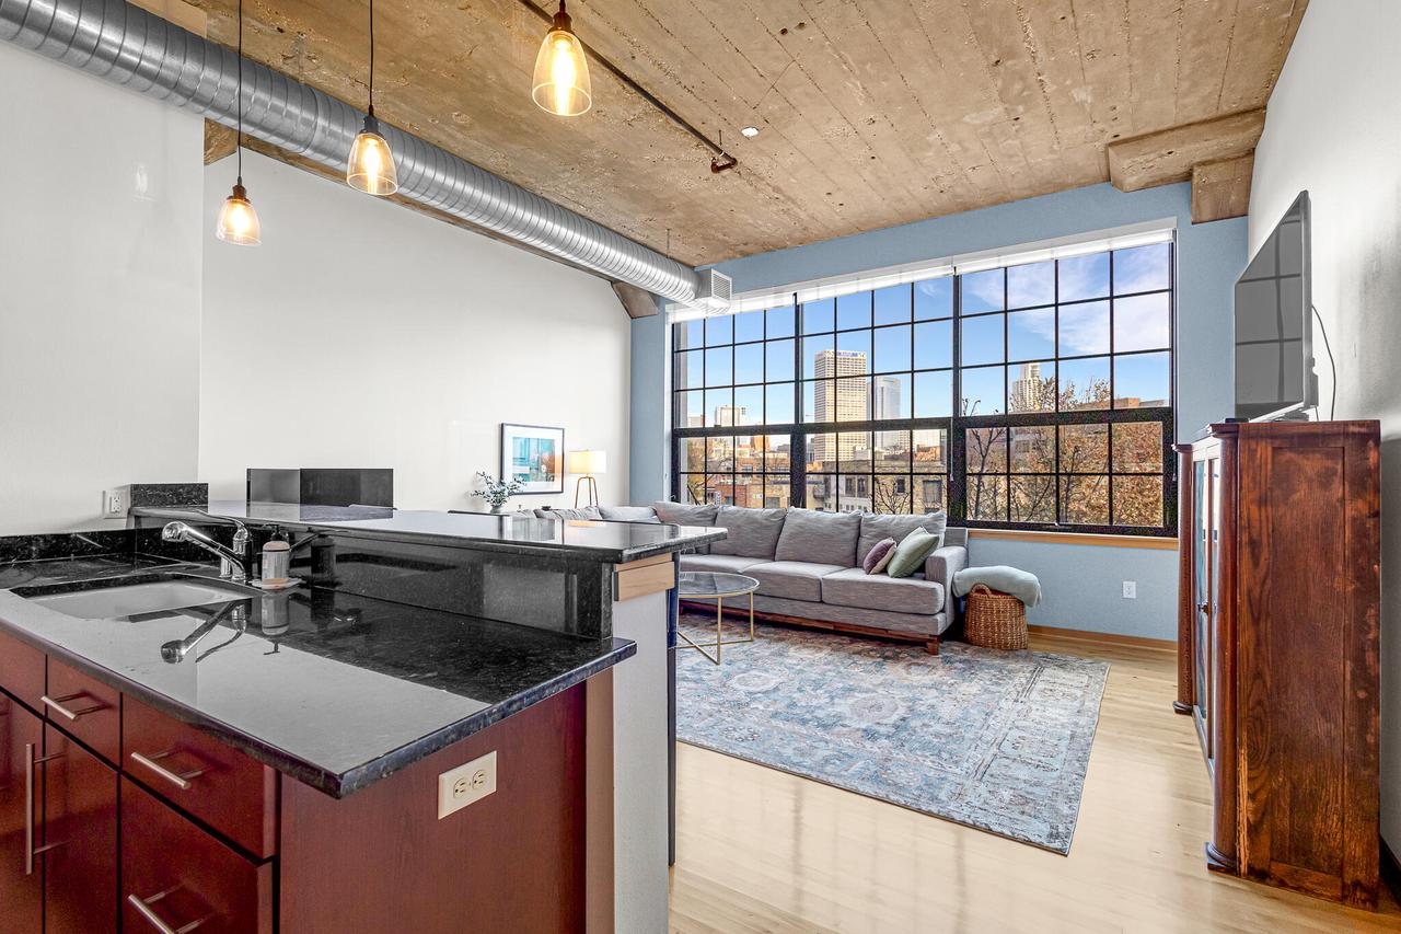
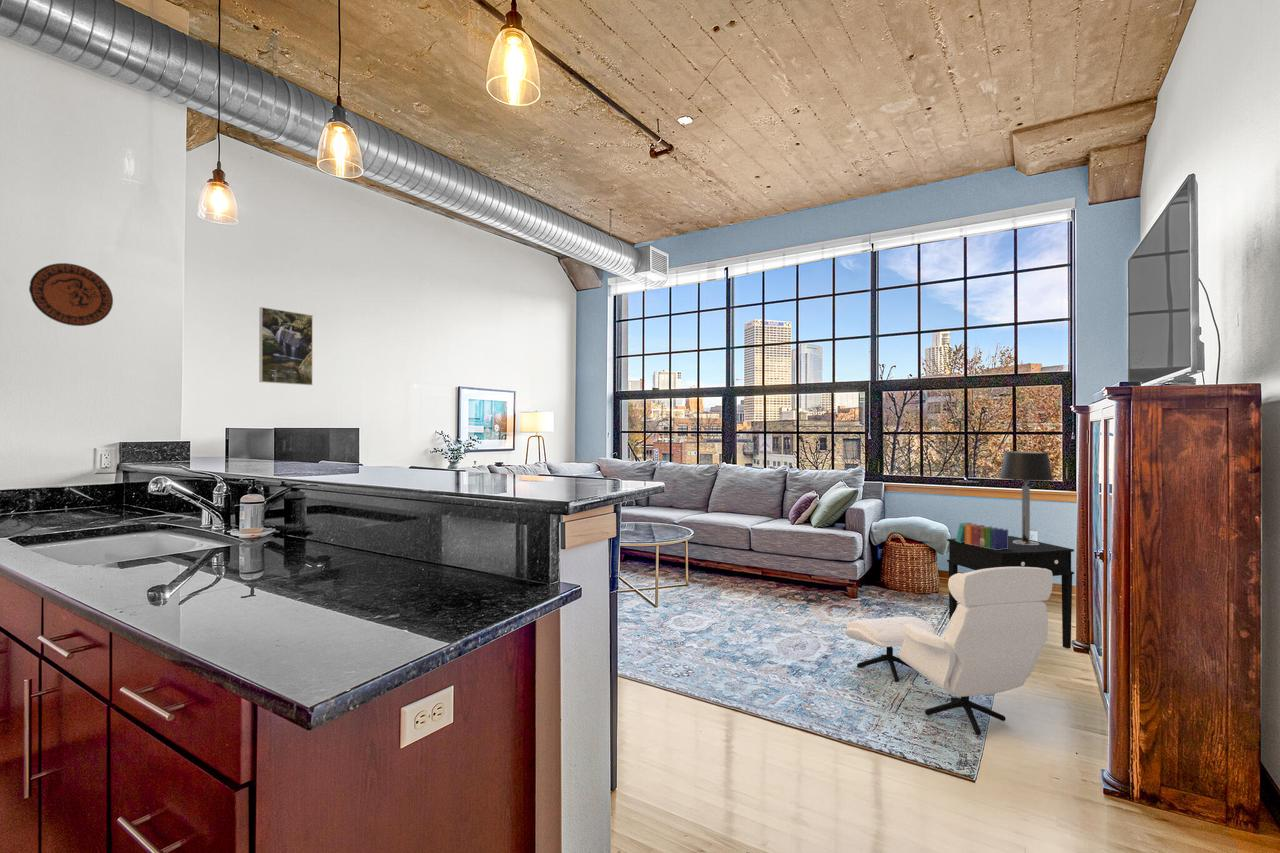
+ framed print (286, 347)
+ armchair (928, 623)
+ book (980, 535)
+ side table (1008, 566)
+ decorative plate (72, 294)
+ table lamp (1025, 497)
